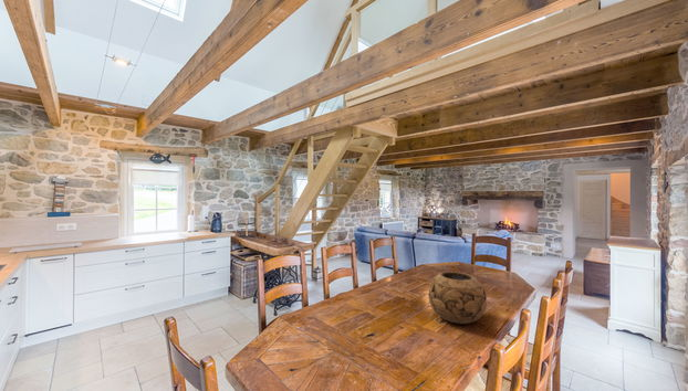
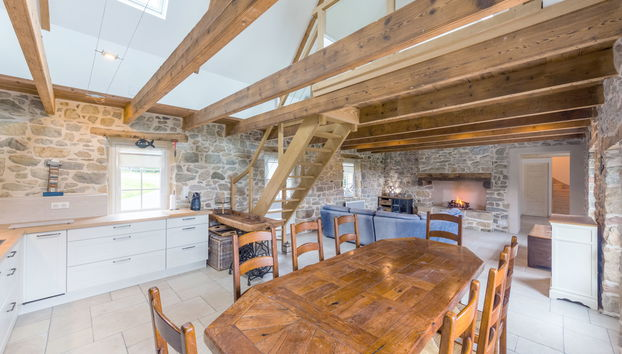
- decorative bowl (456, 296)
